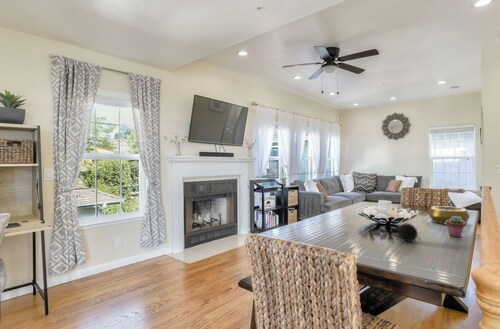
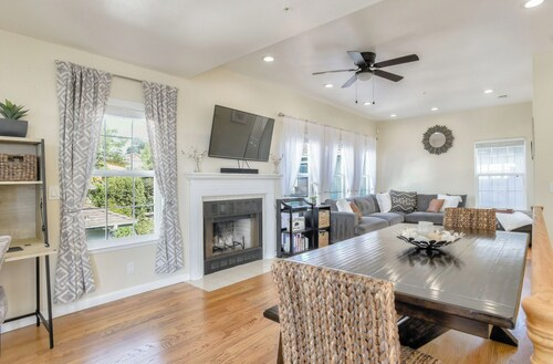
- potted succulent (455, 226)
- decorative ball (407, 232)
- decorative bowl (448, 215)
